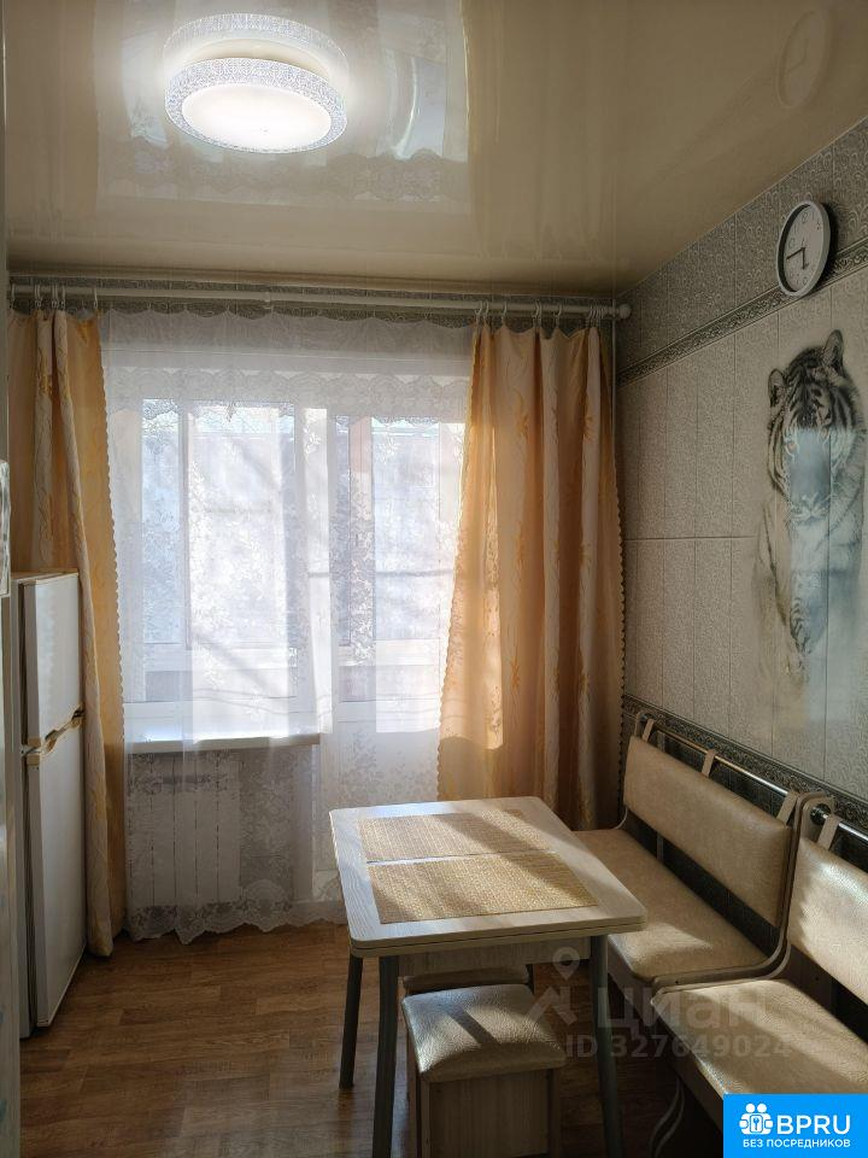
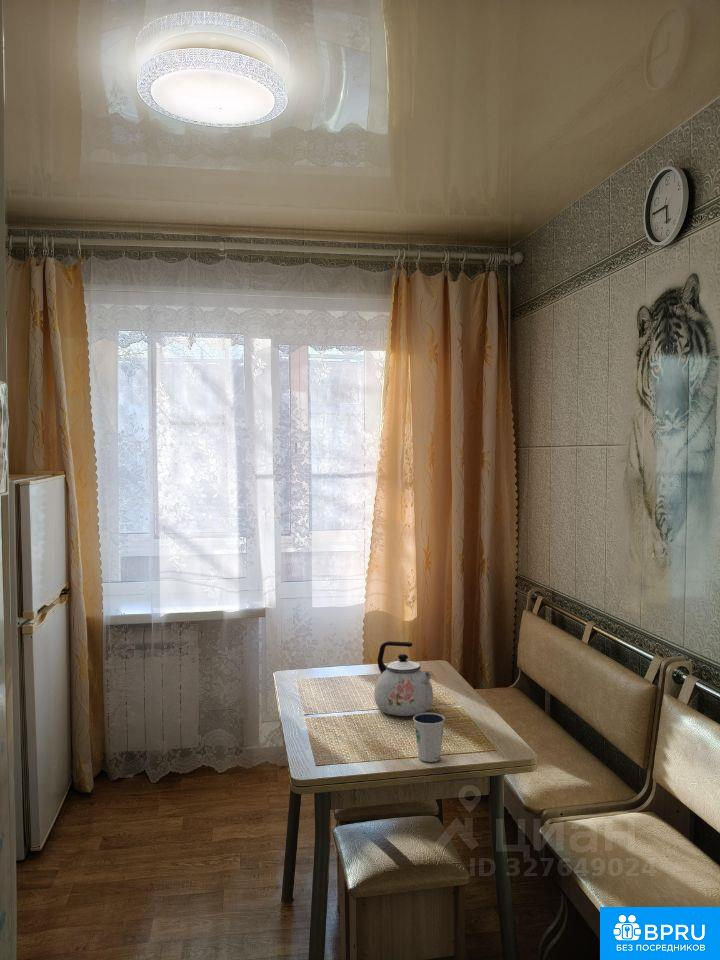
+ dixie cup (429, 737)
+ kettle (403, 676)
